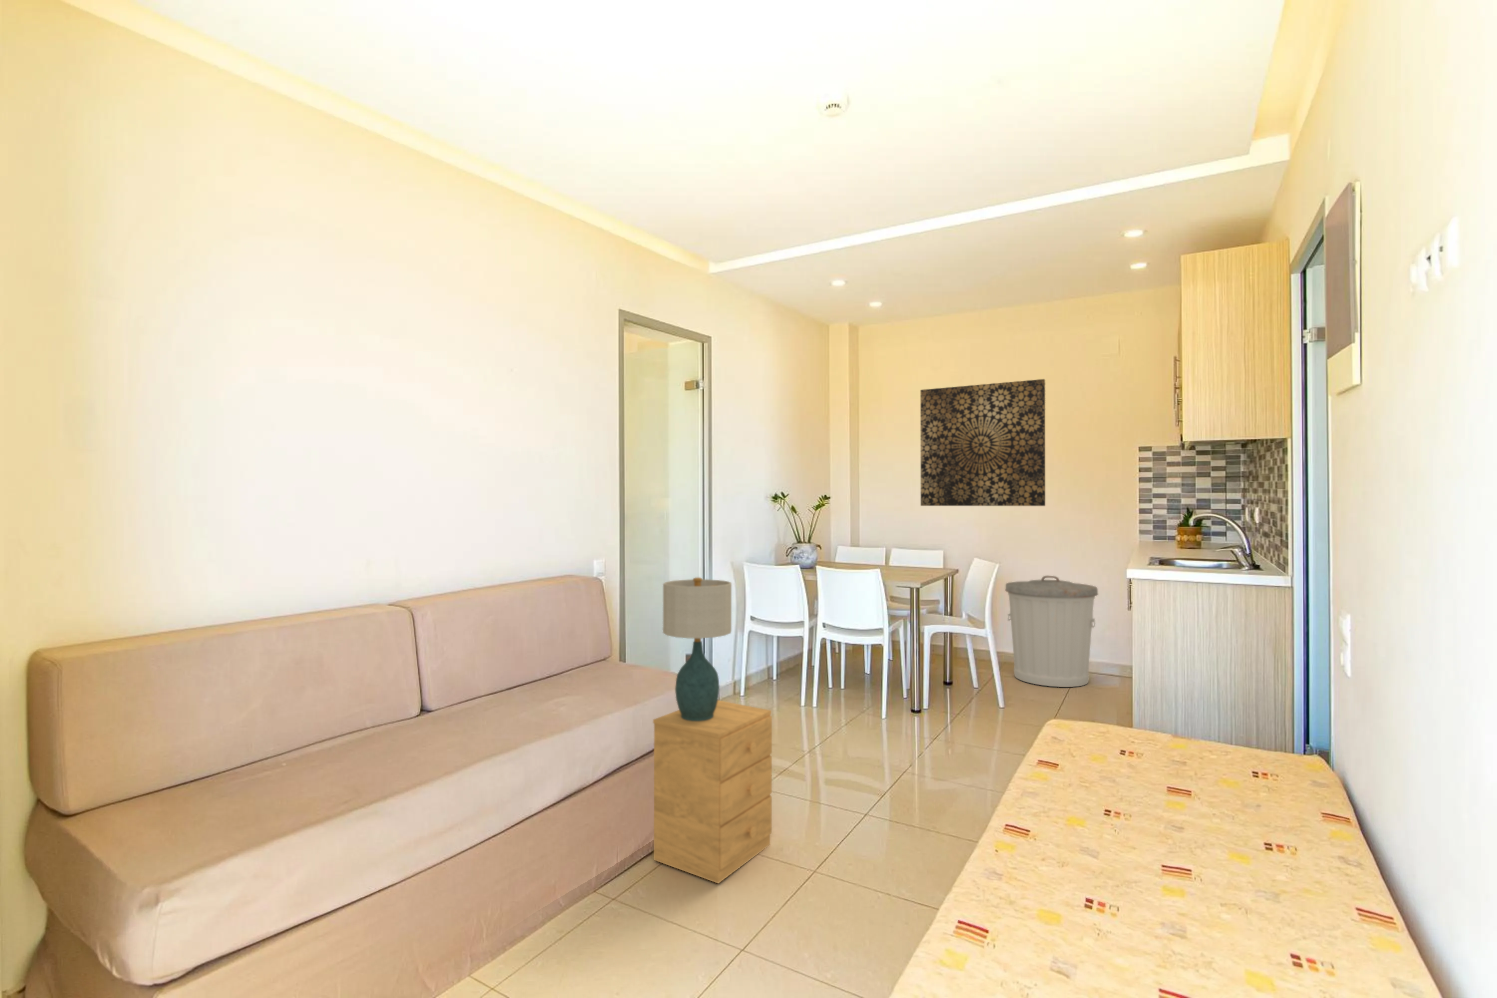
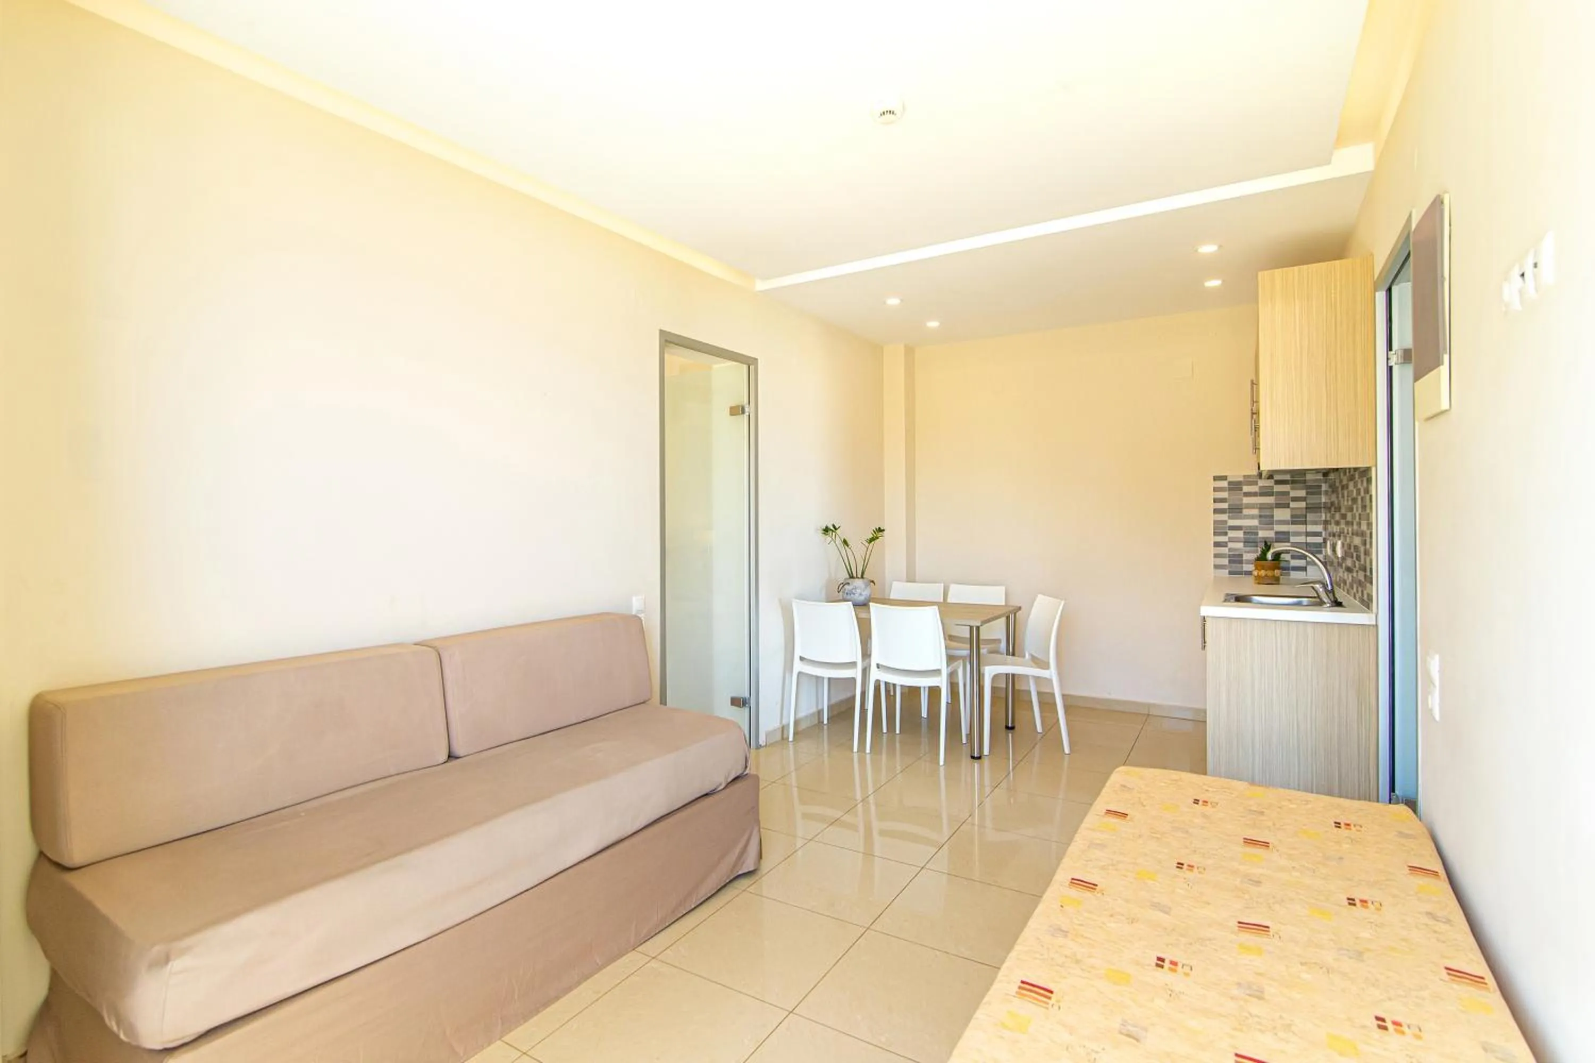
- table lamp (697, 646)
- wall art (980, 446)
- trash can (1050, 627)
- nightstand (716, 784)
